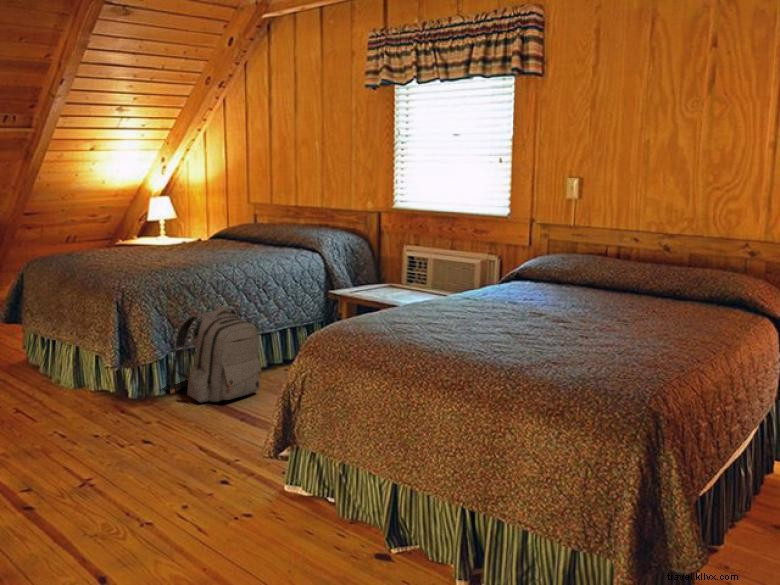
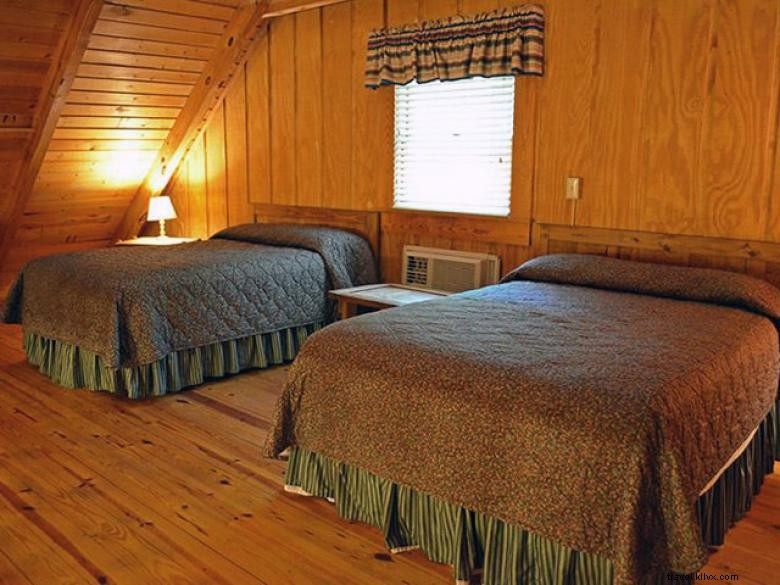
- backpack (220, 350)
